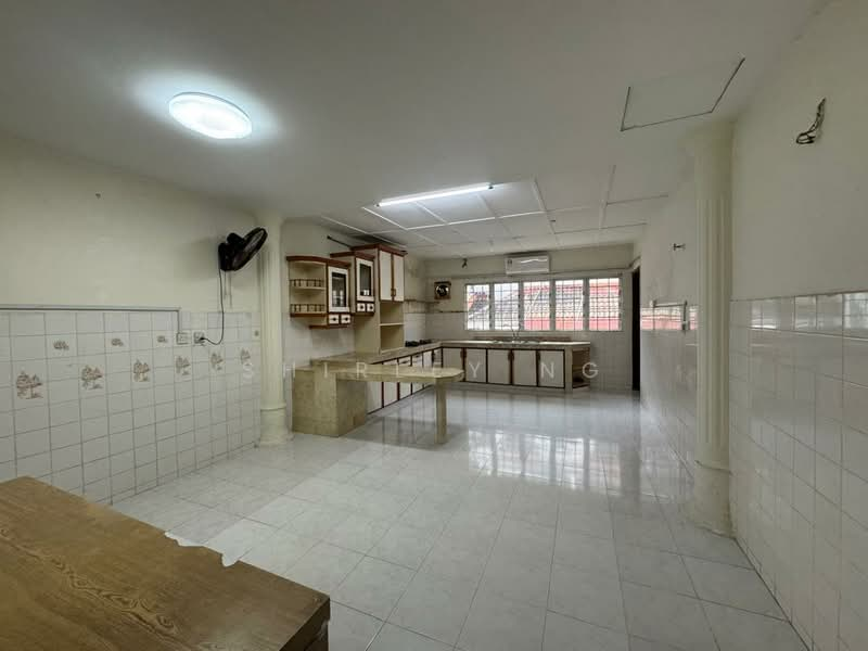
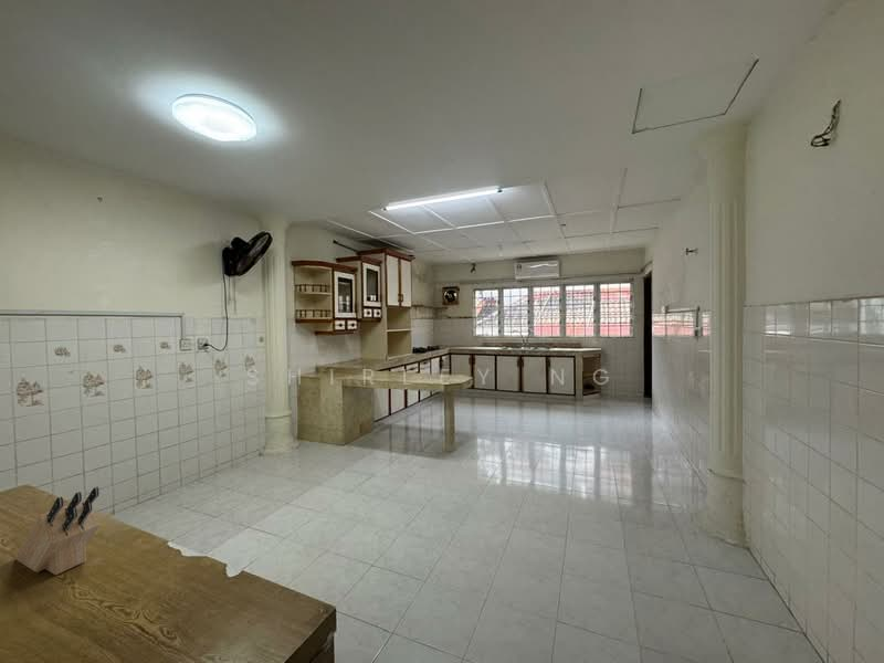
+ knife block (60, 523)
